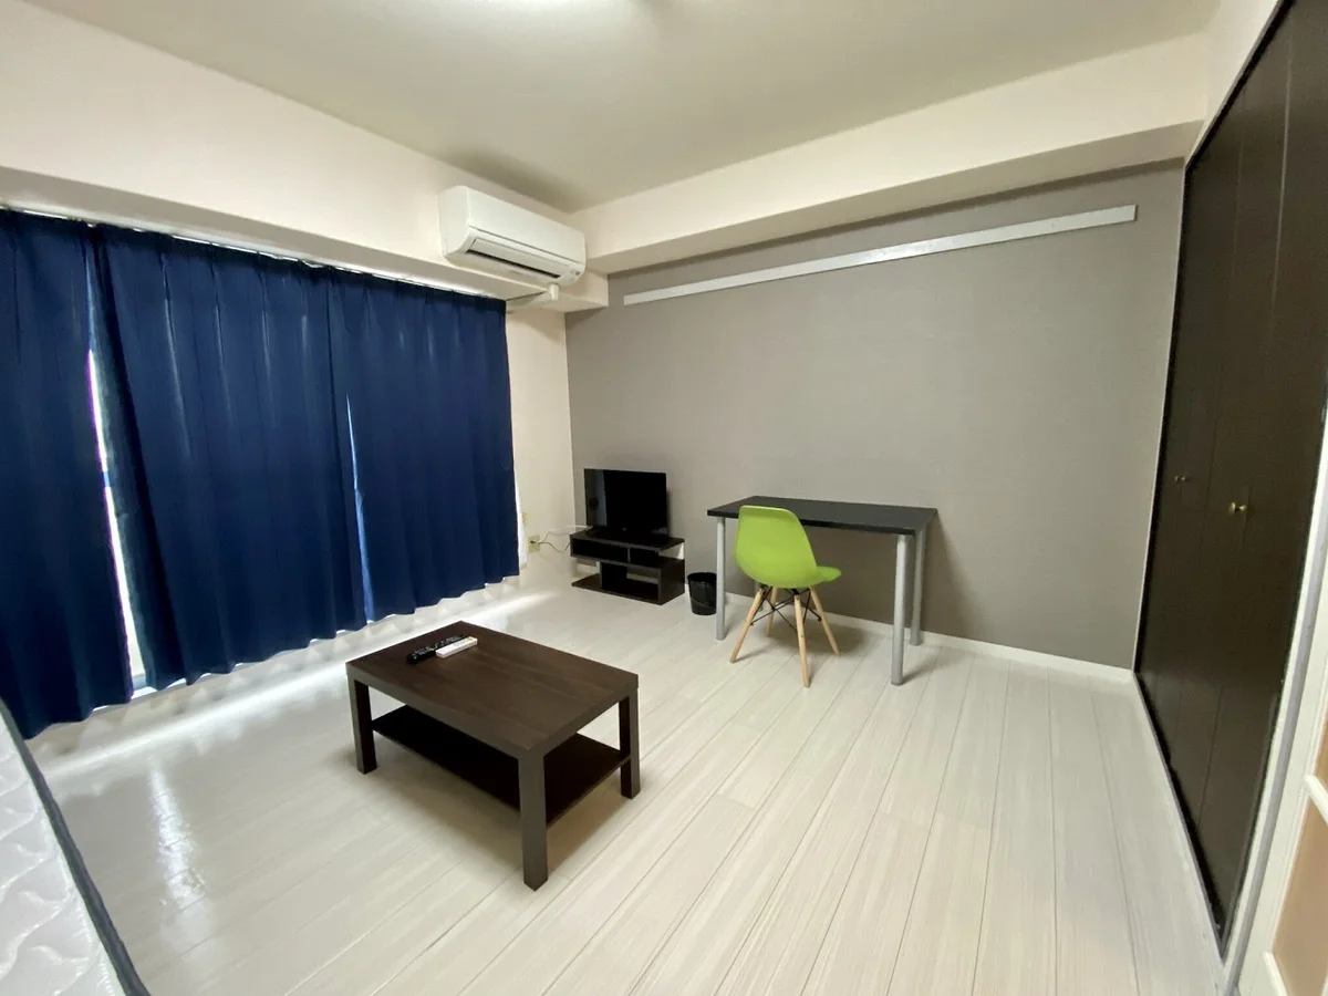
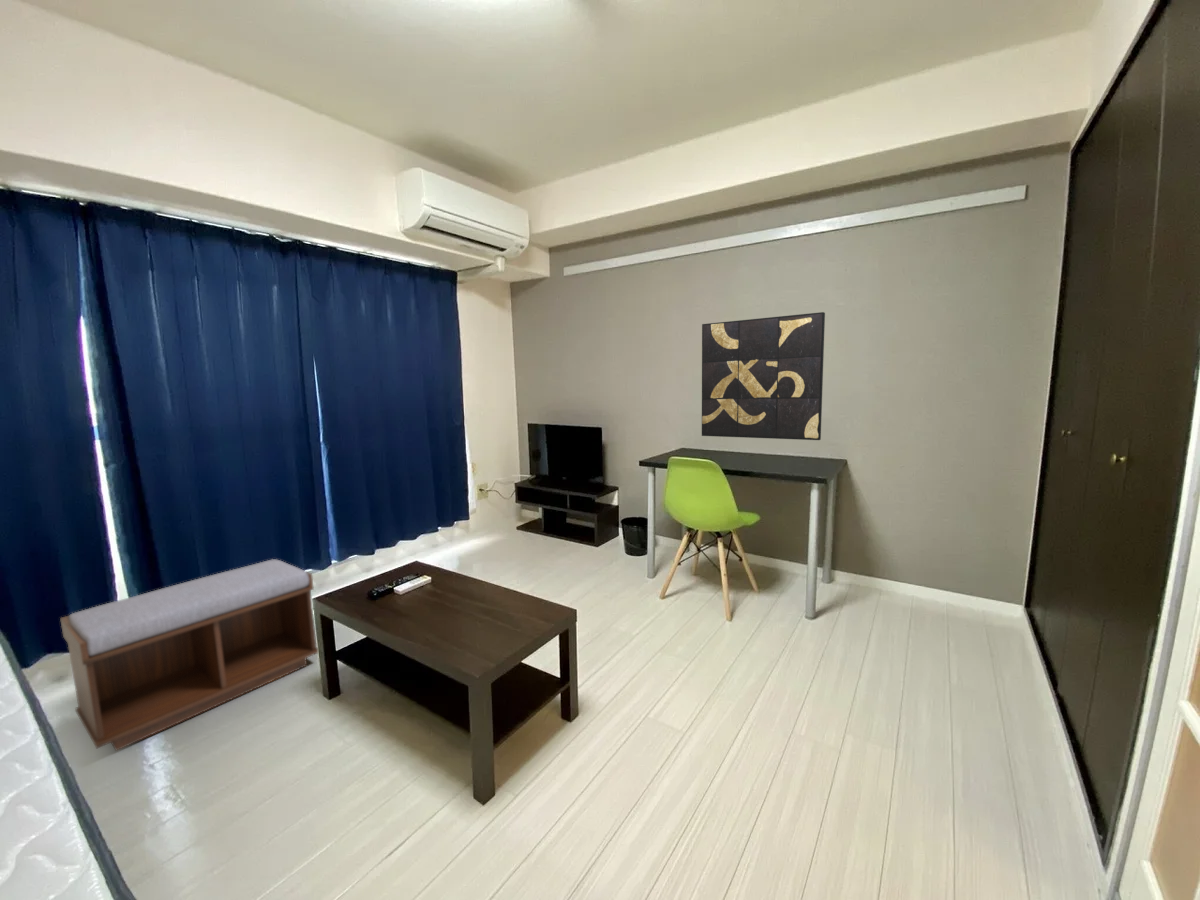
+ bench (204, 640)
+ wall art (758, 379)
